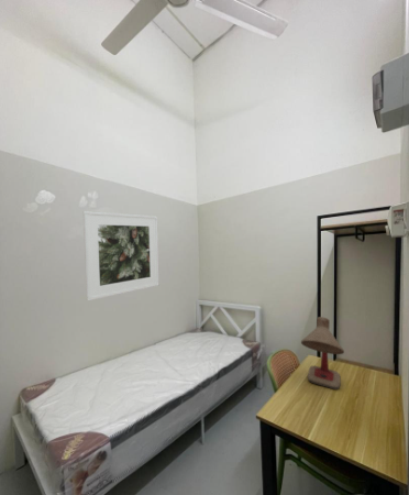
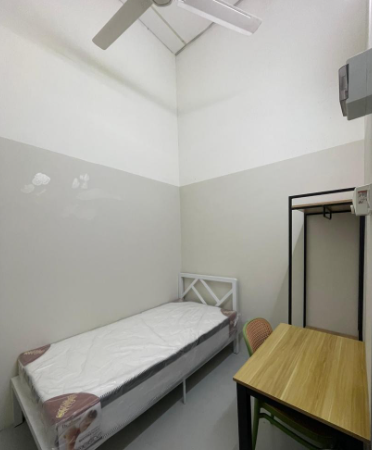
- desk lamp (322, 351)
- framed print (125, 253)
